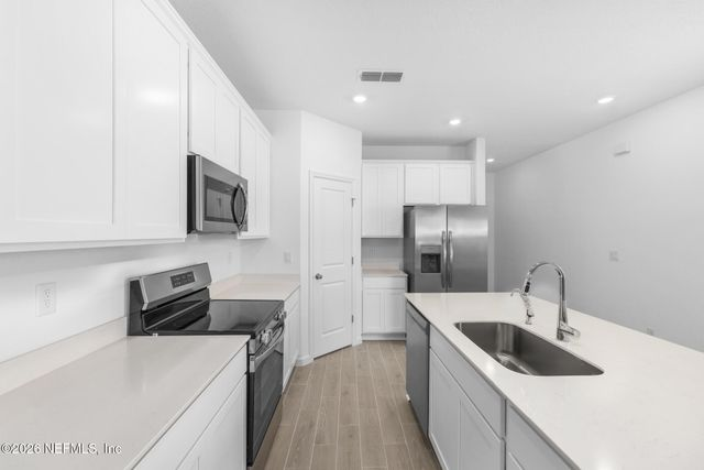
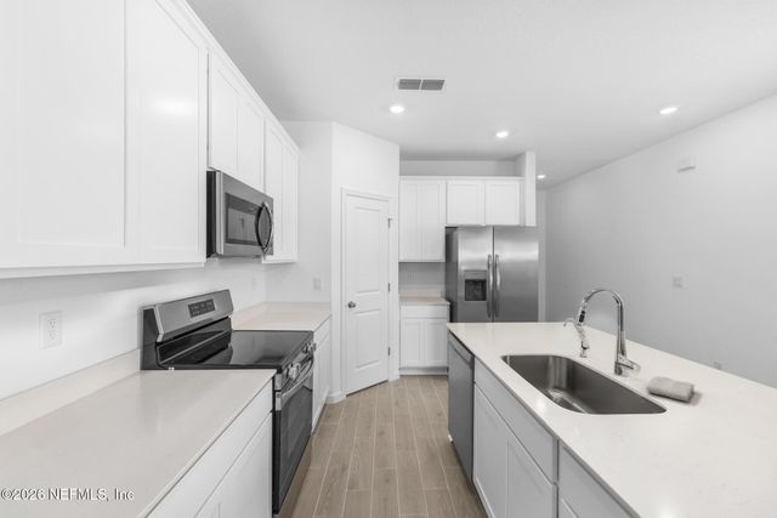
+ washcloth (670, 387)
